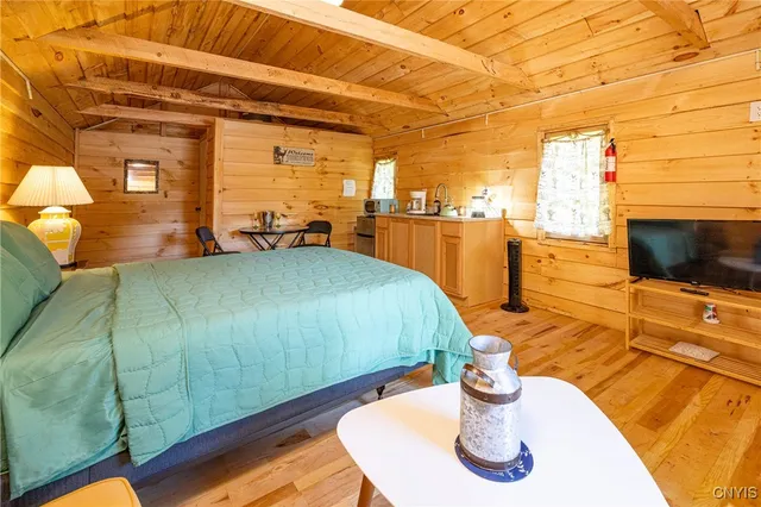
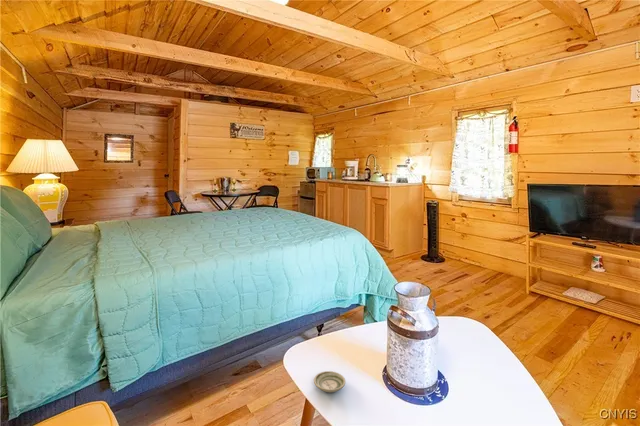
+ saucer (329, 383)
